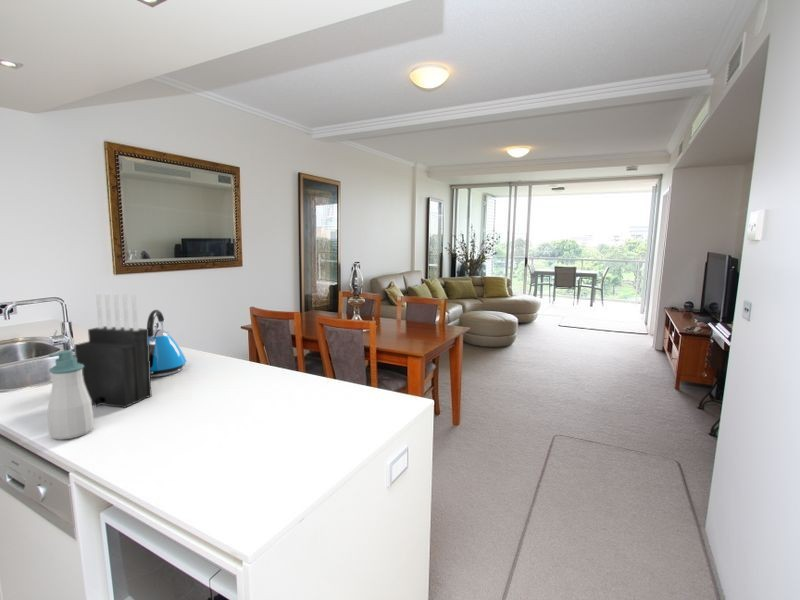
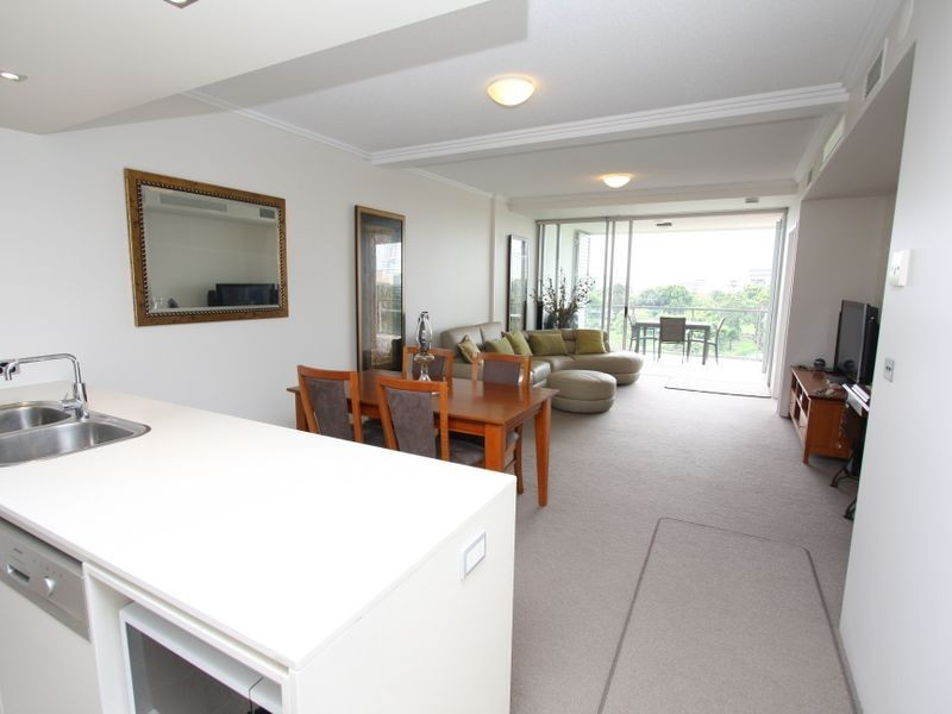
- kettle (156, 341)
- soap bottle (68, 392)
- knife block (109, 348)
